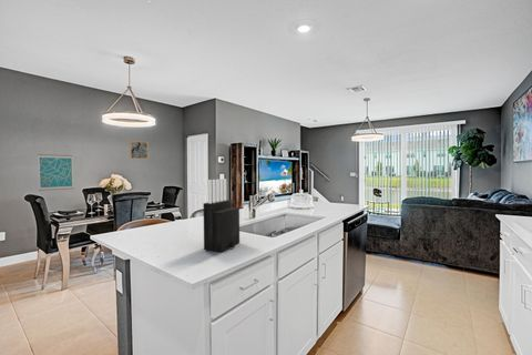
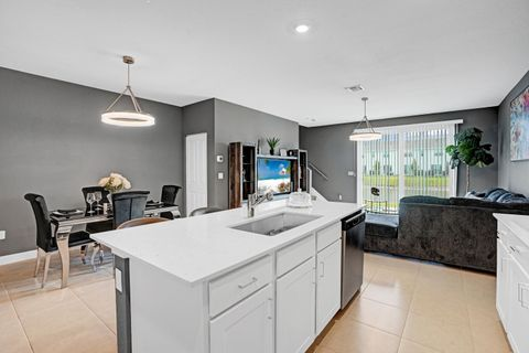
- knife block (224, 213)
- wall art (139, 150)
- wall art (55, 172)
